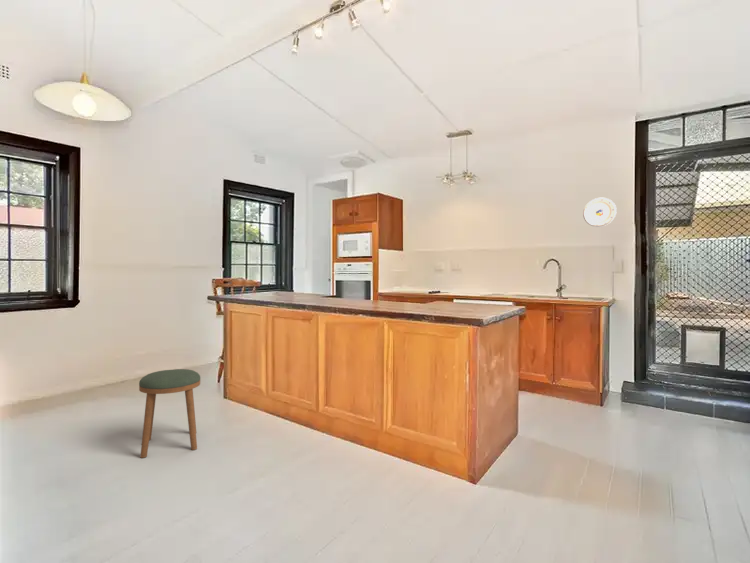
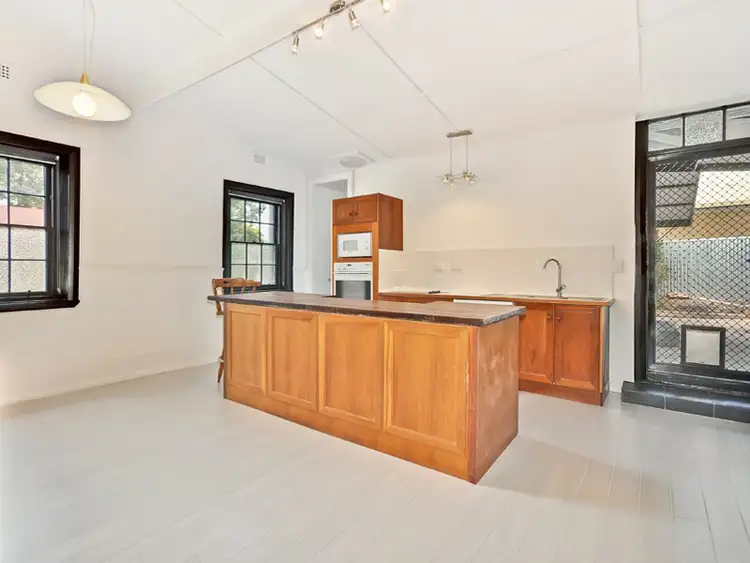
- plate (599, 212)
- stool (166, 393)
